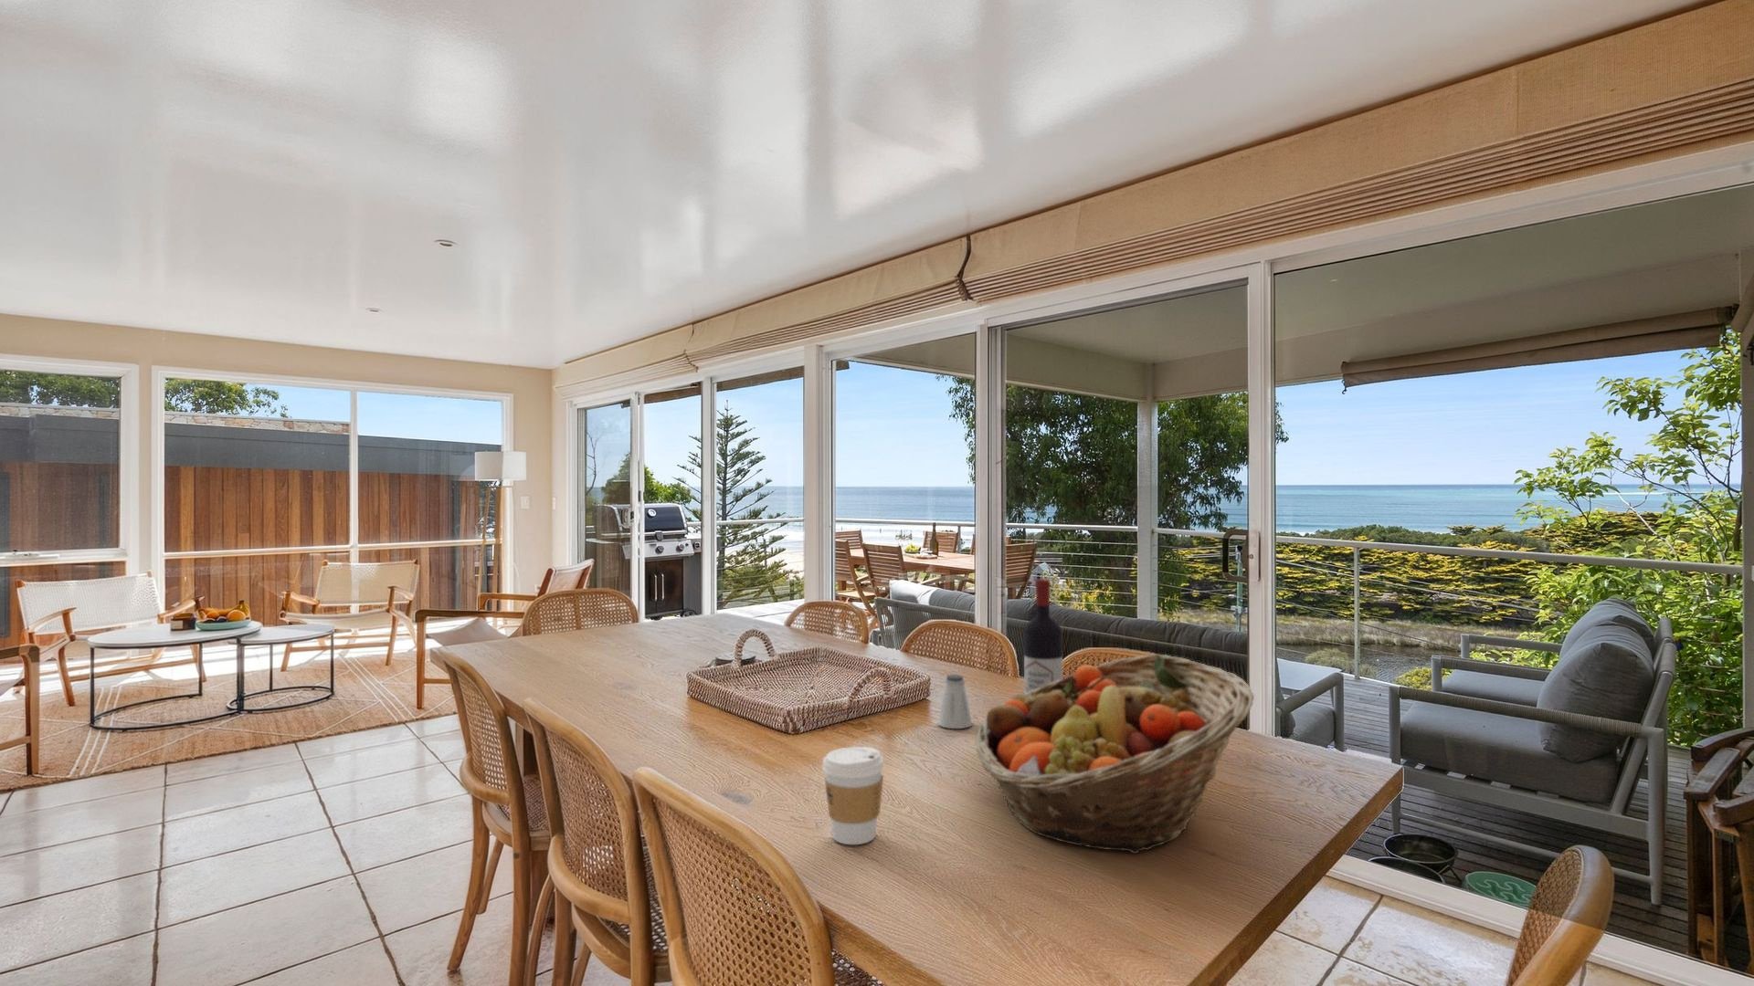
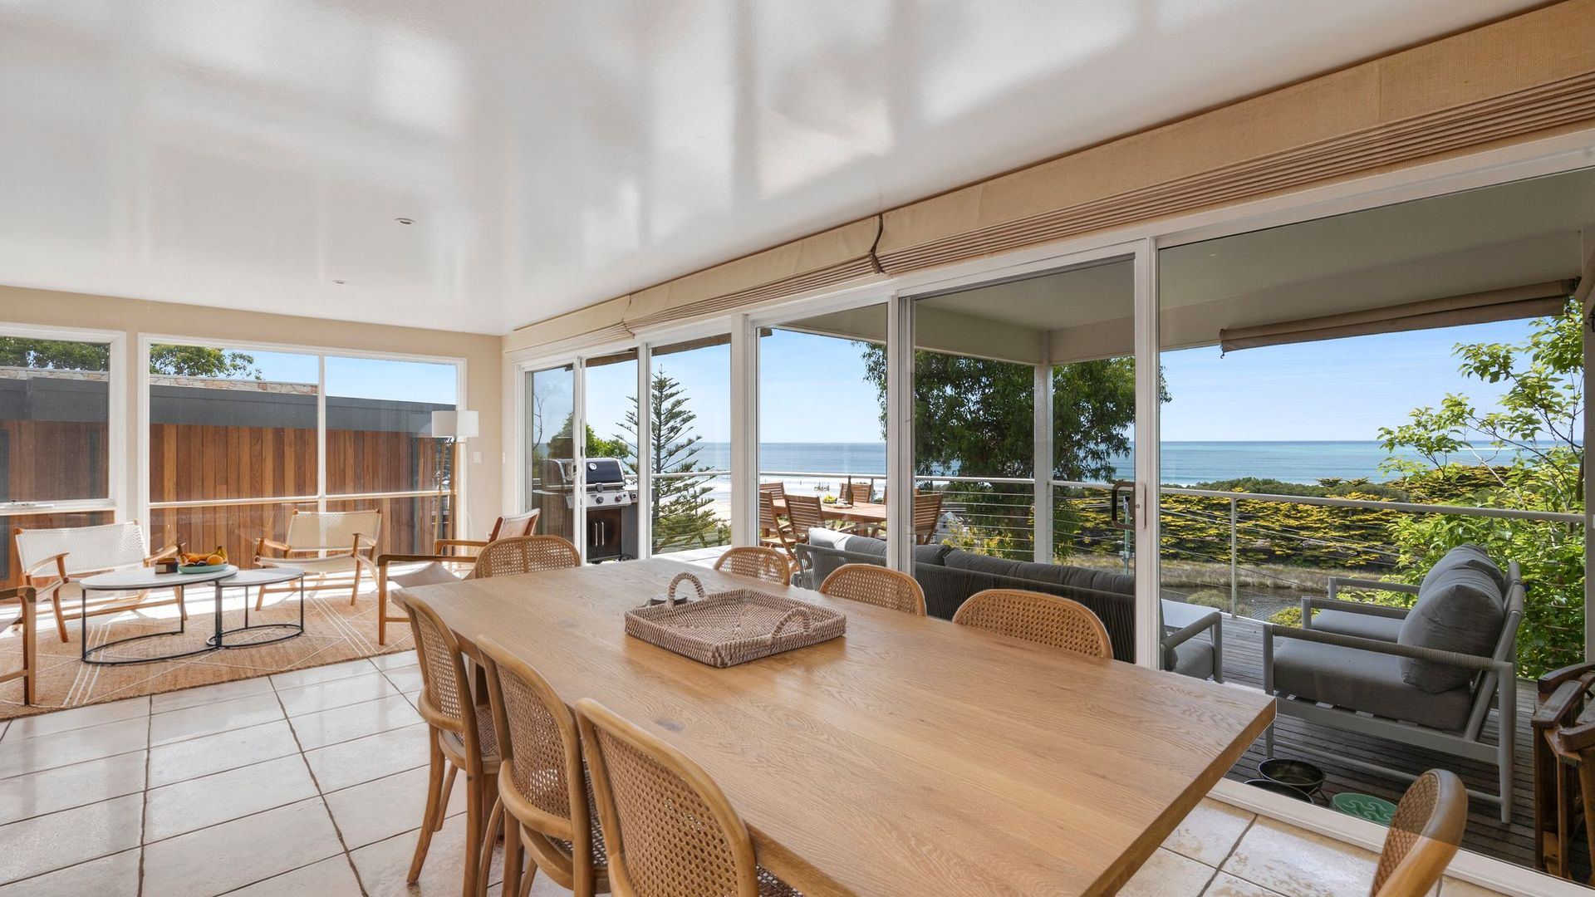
- saltshaker (954, 699)
- fruit basket (1105, 737)
- coffee cup (853, 793)
- wine bottle (1042, 650)
